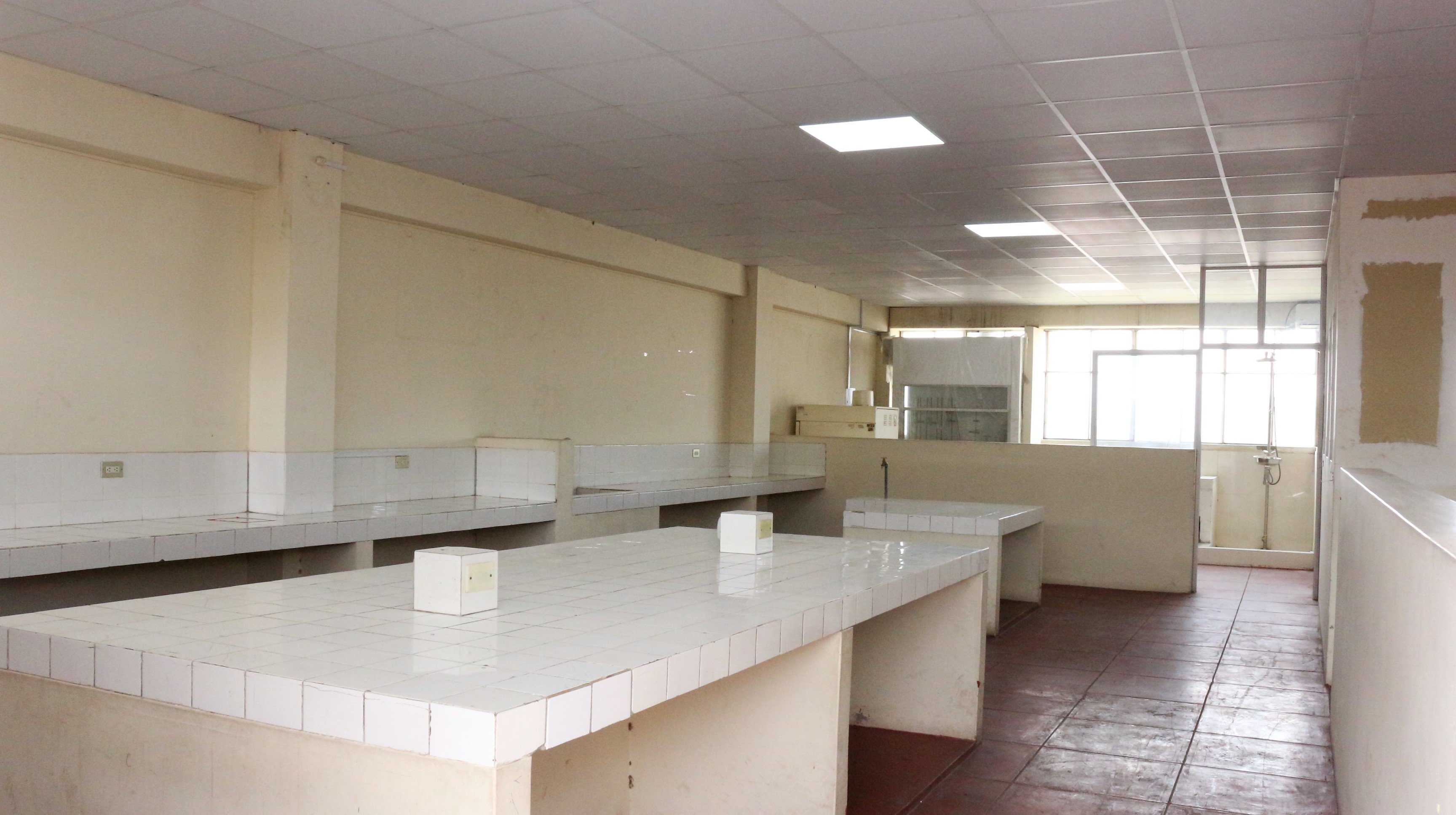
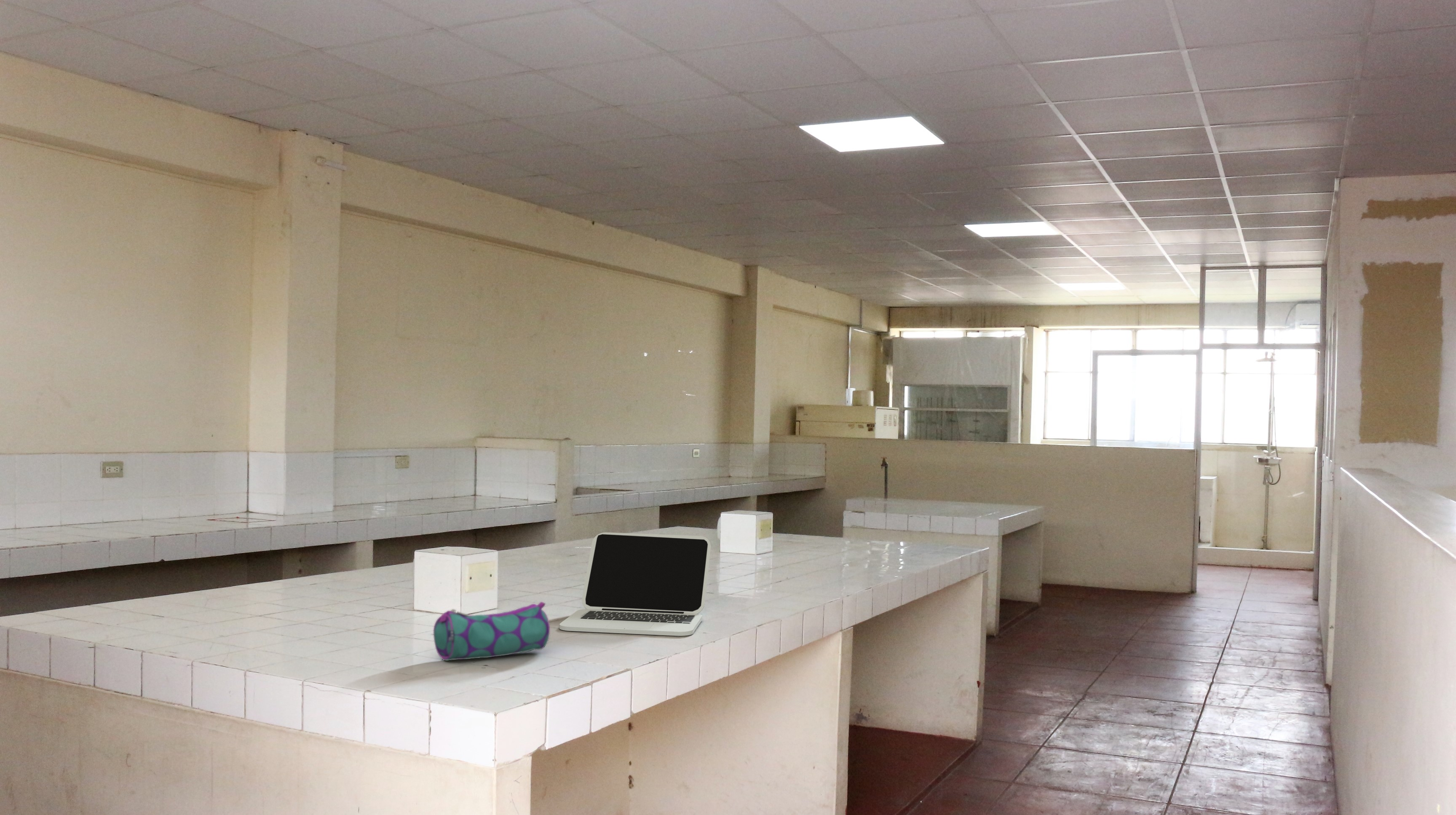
+ laptop (639, 580)
+ pencil case (492, 630)
